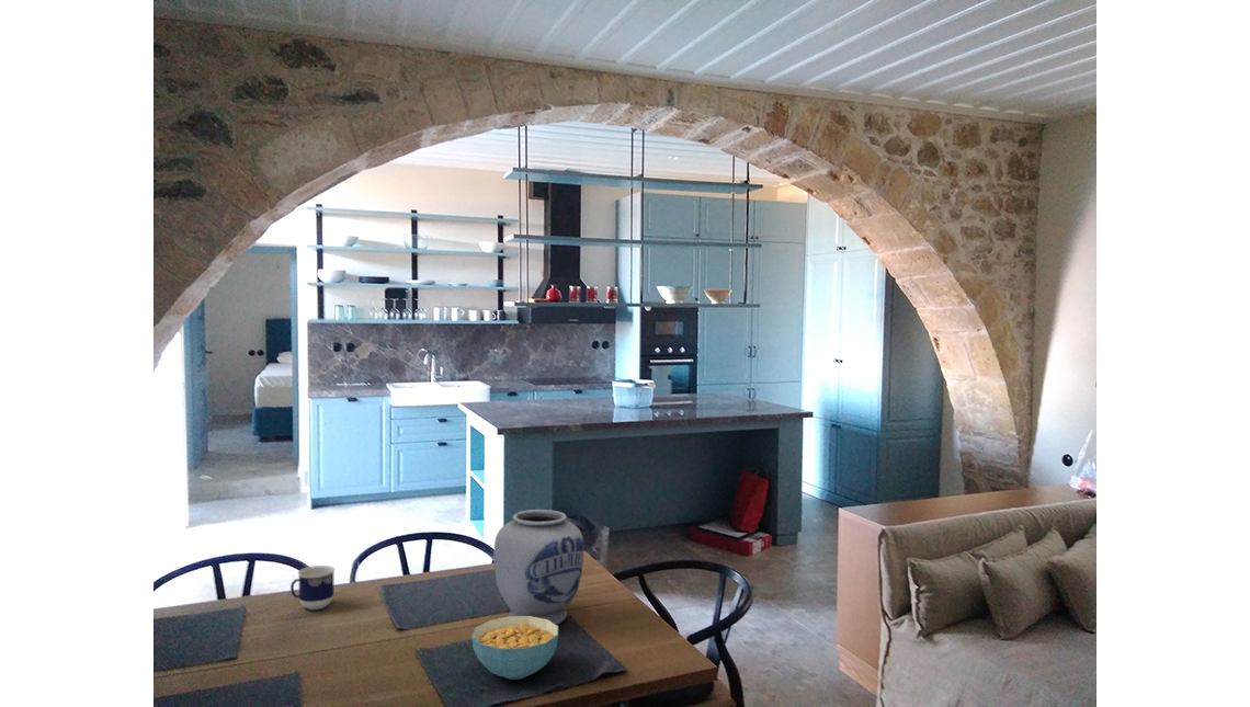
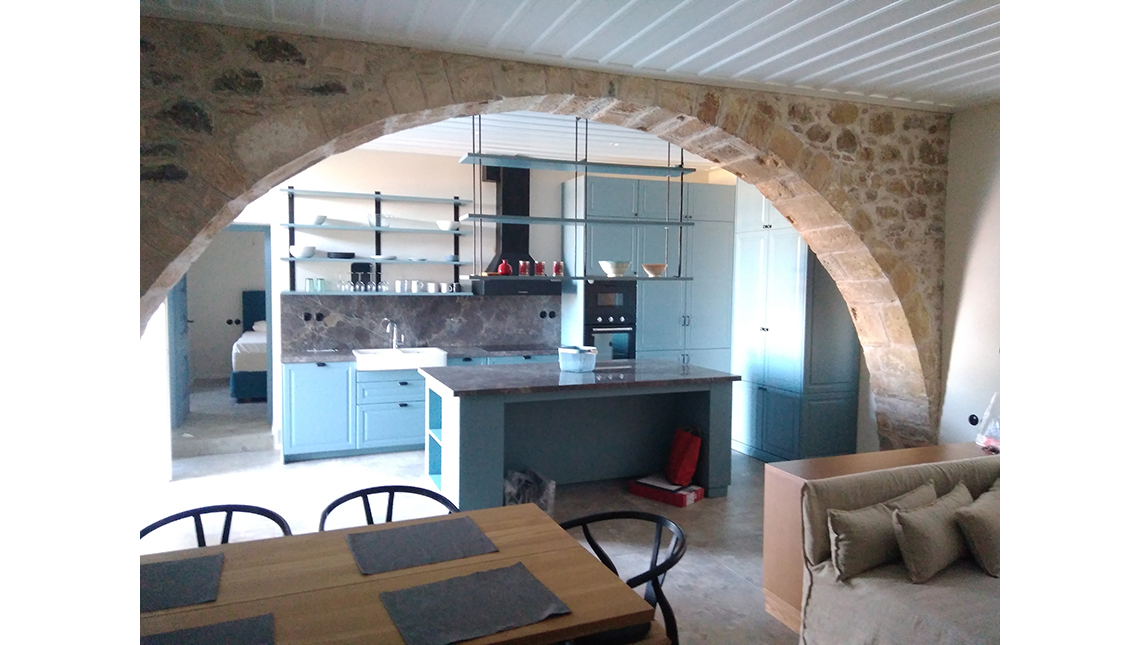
- vase (538, 566)
- cereal bowl (515, 652)
- cup (311, 590)
